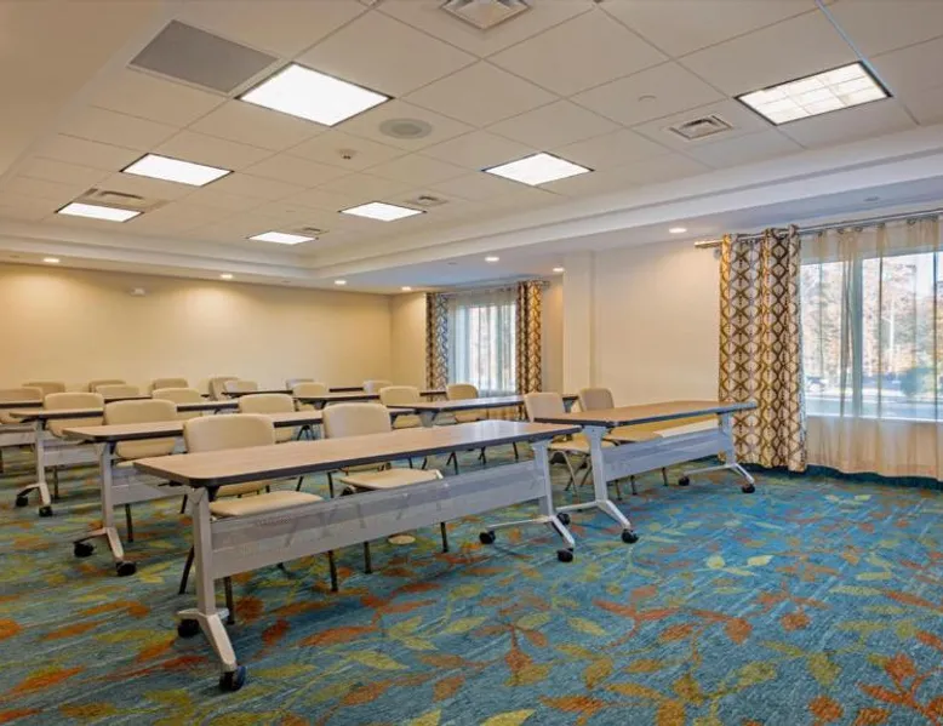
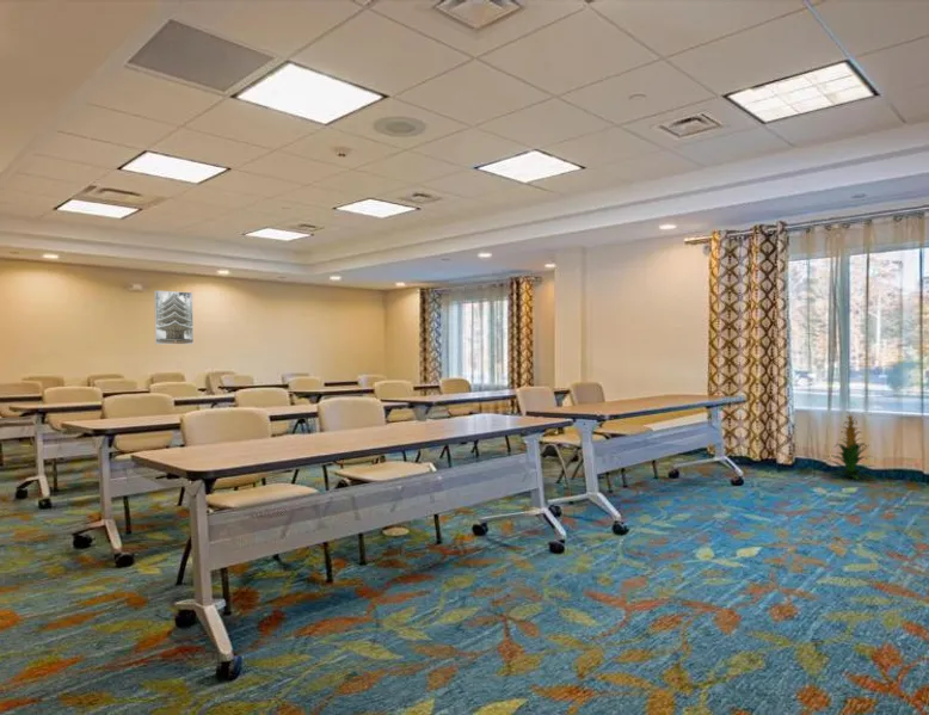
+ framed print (174, 318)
+ indoor plant (851, 444)
